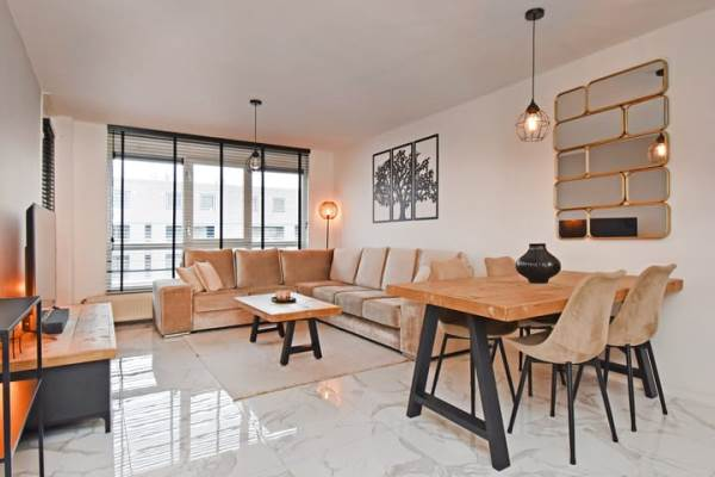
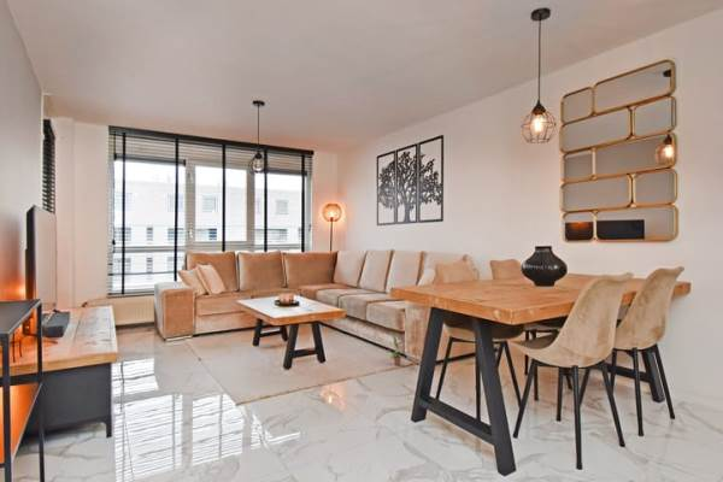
+ potted plant (396, 348)
